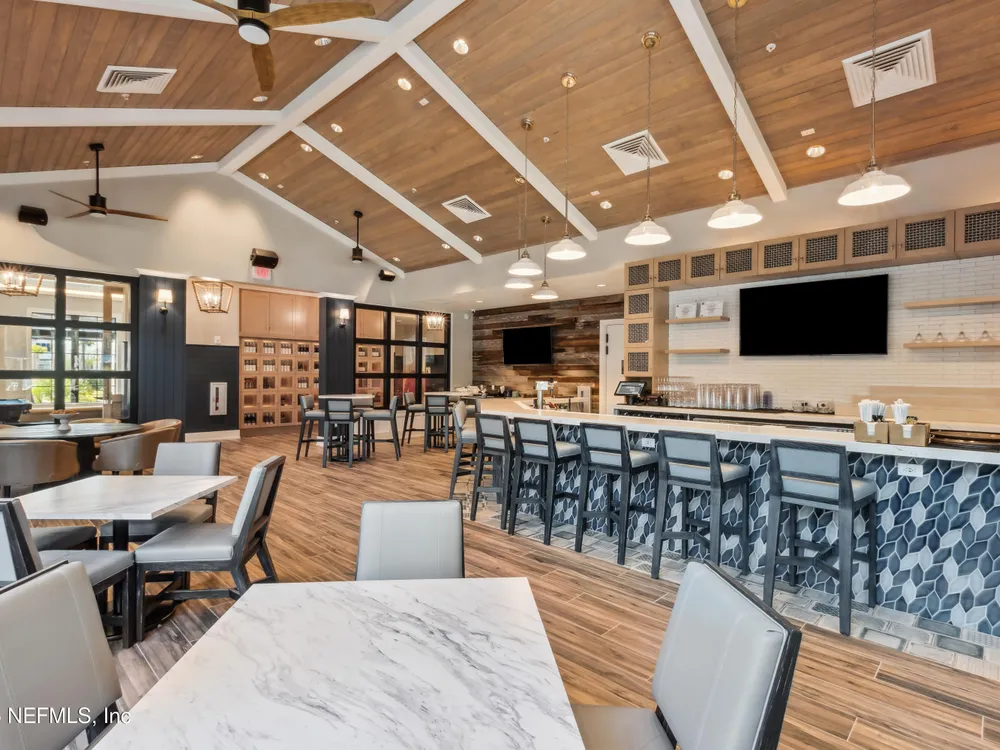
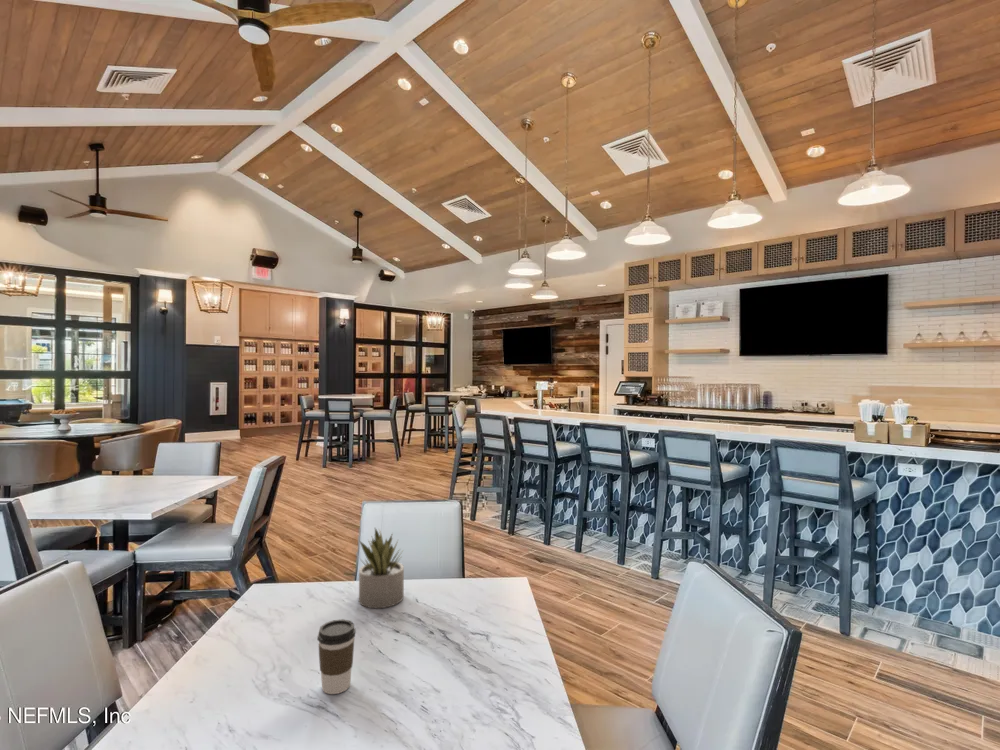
+ succulent plant (381, 563)
+ coffee cup (336, 656)
